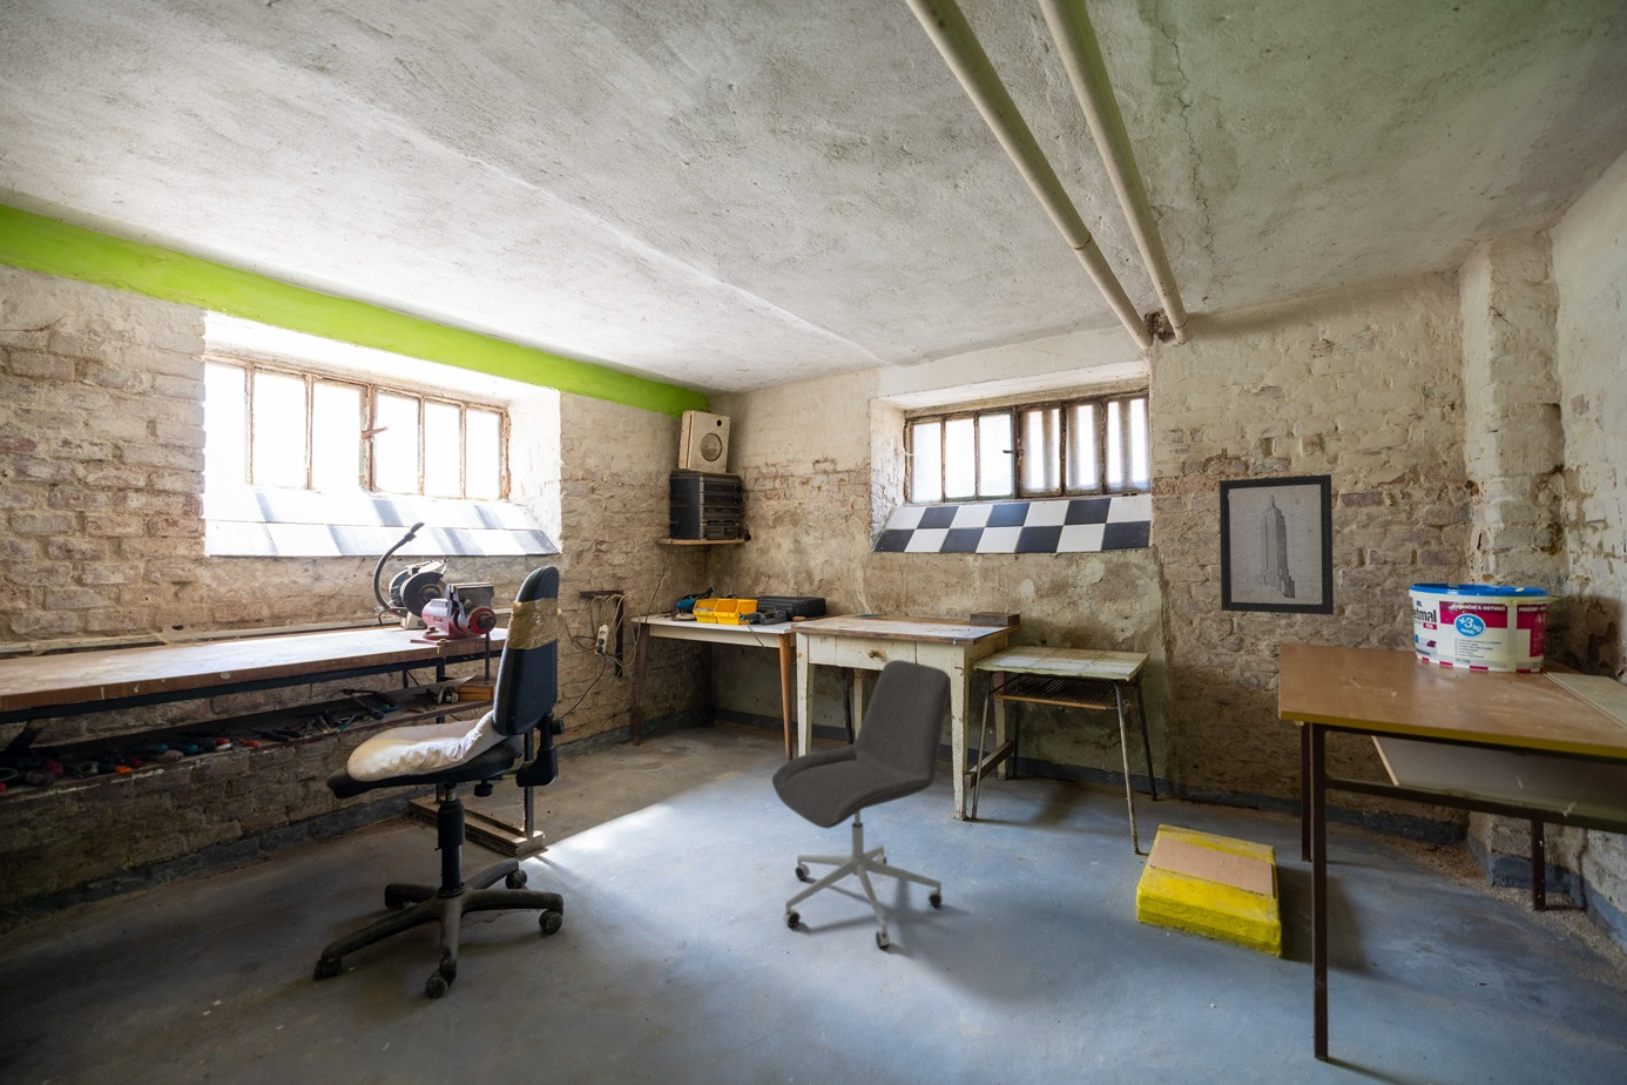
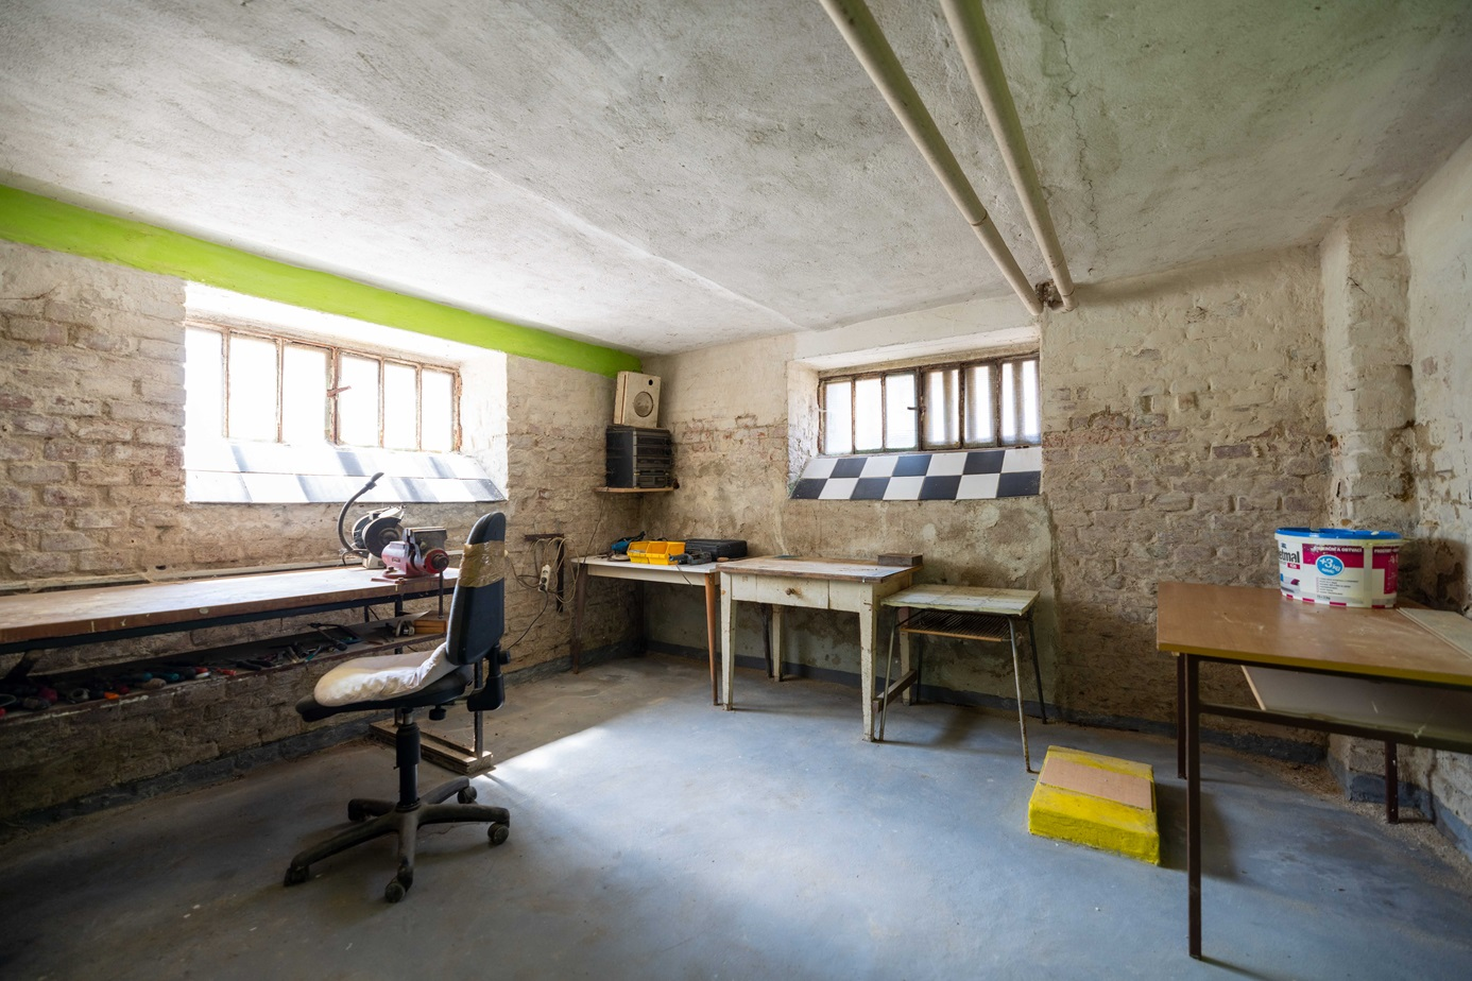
- wall art (1274, 545)
- office chair (858, 787)
